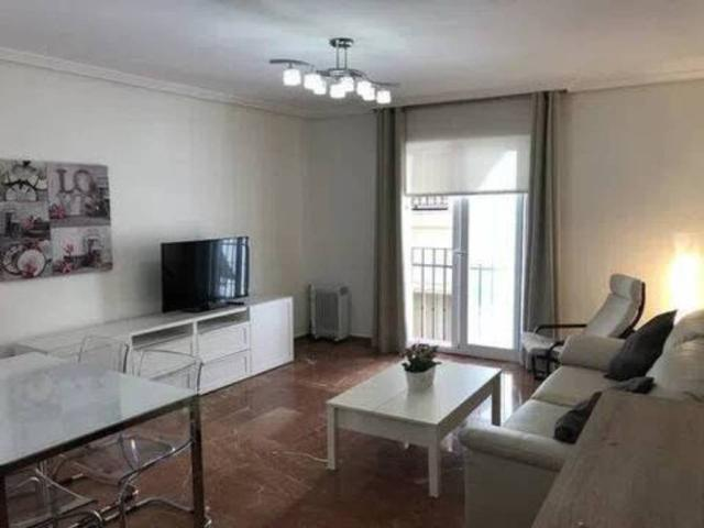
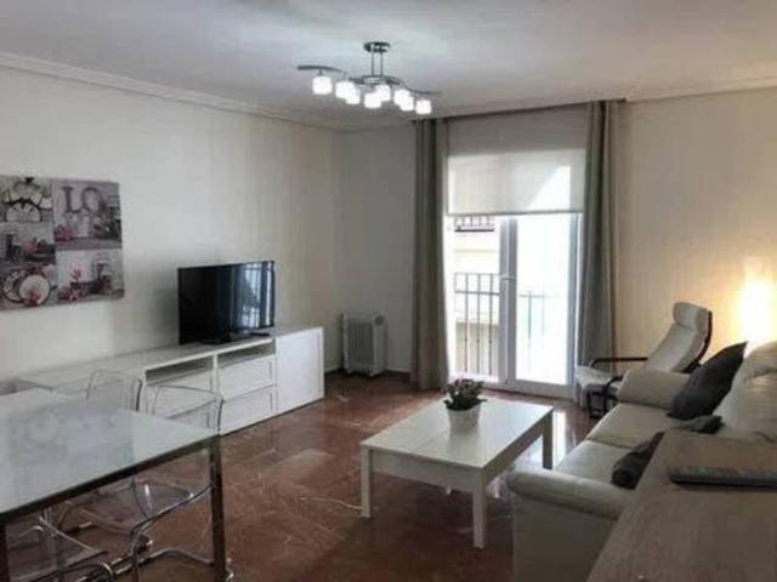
+ remote control (722, 474)
